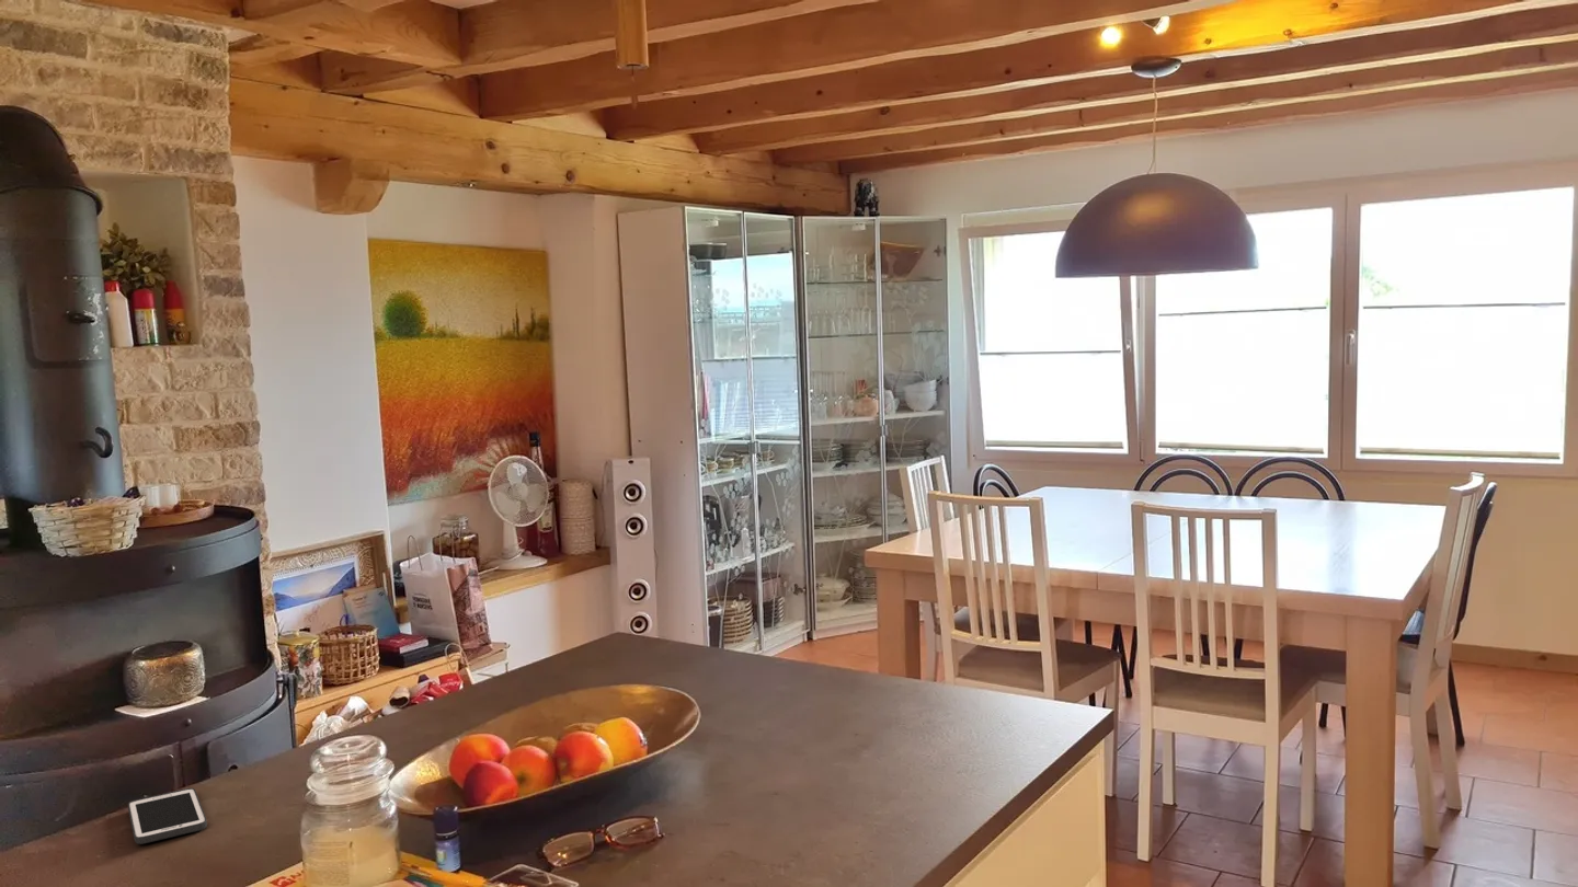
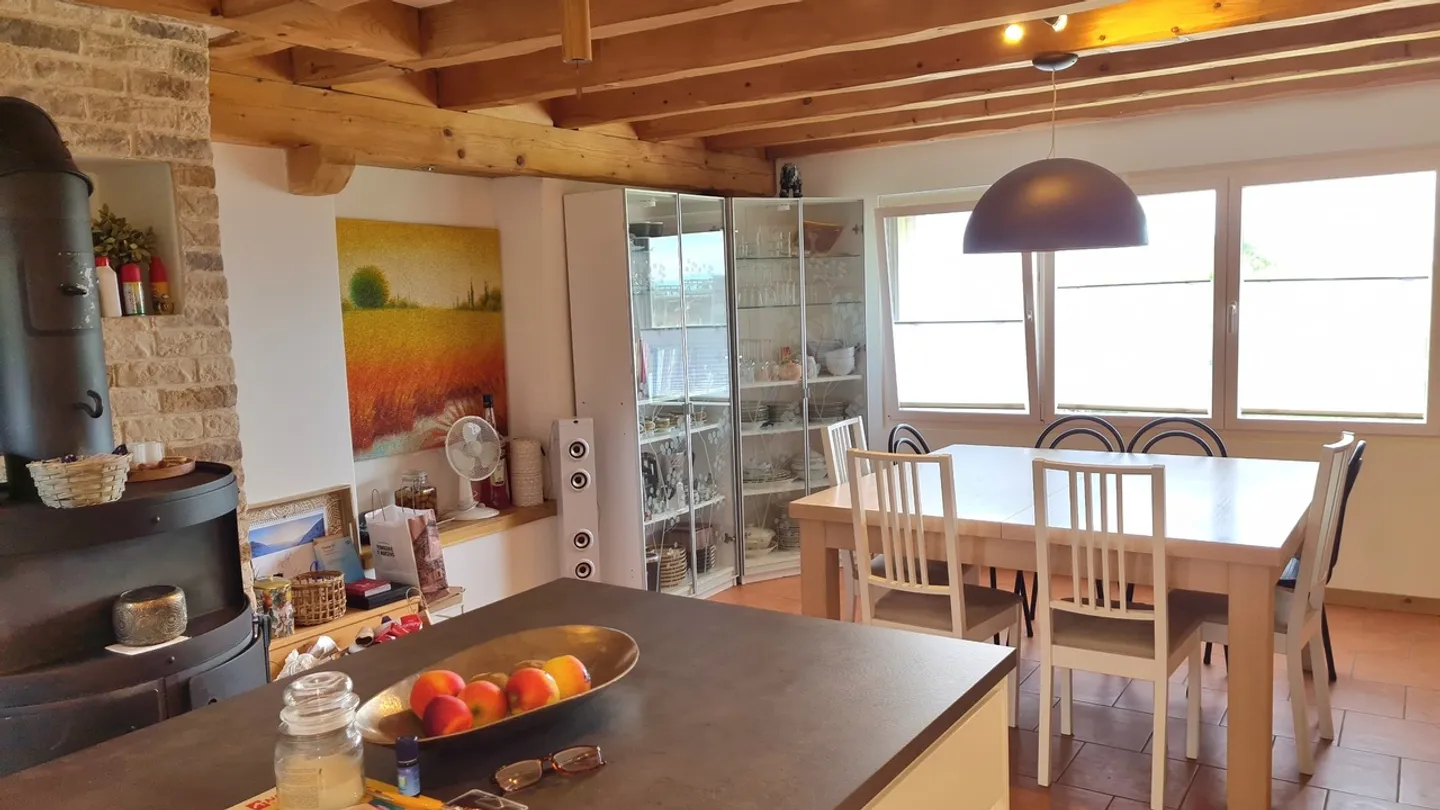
- cell phone (167, 815)
